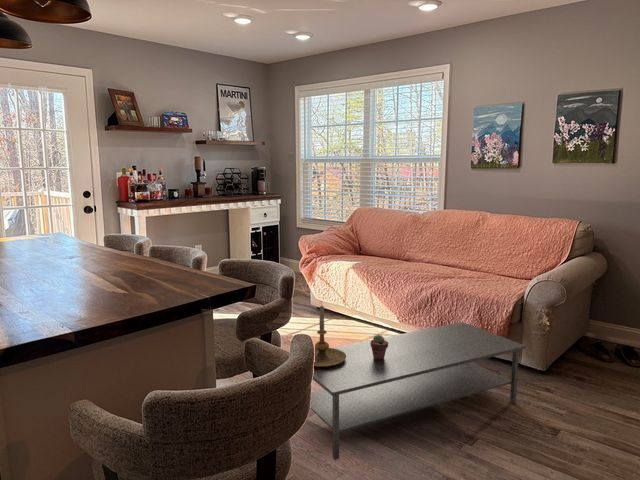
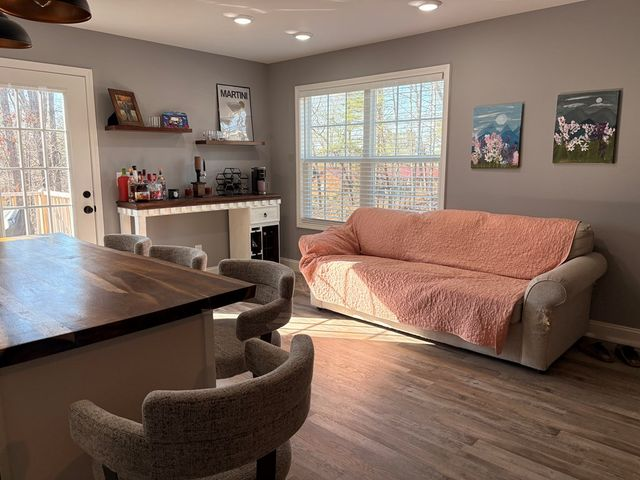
- potted succulent (379, 346)
- coffee table (409, 380)
- candle holder (321, 332)
